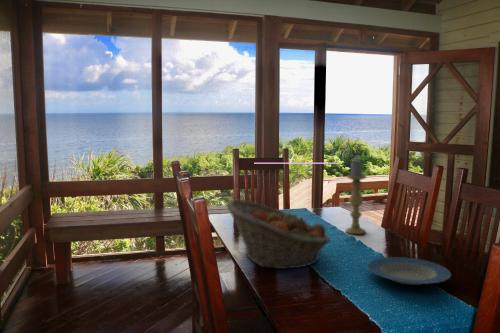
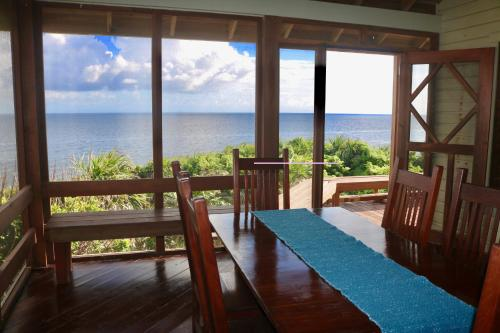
- fruit basket (276, 229)
- candle holder (356, 195)
- plate (407, 273)
